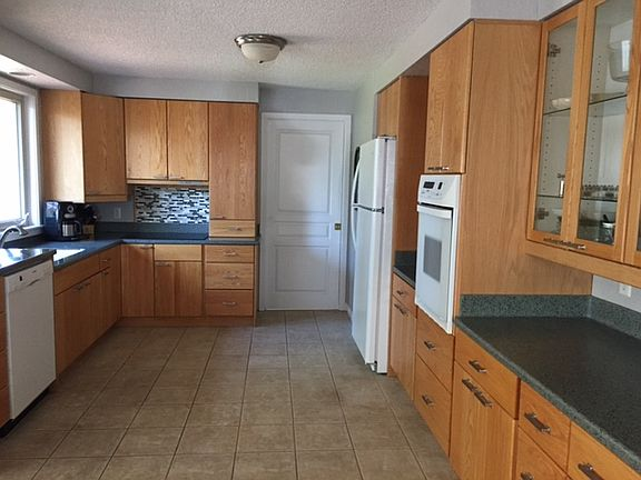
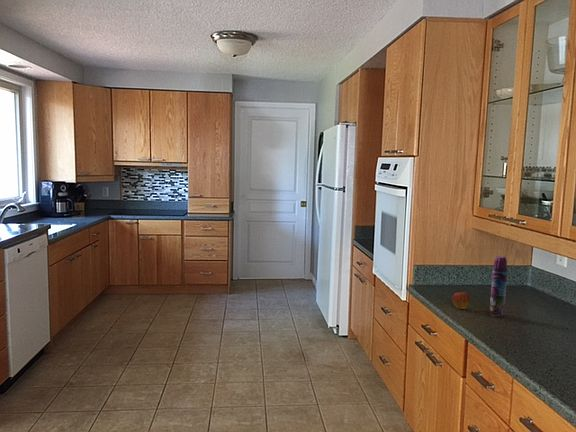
+ fruit (461, 298)
+ whipped cream can (498, 286)
